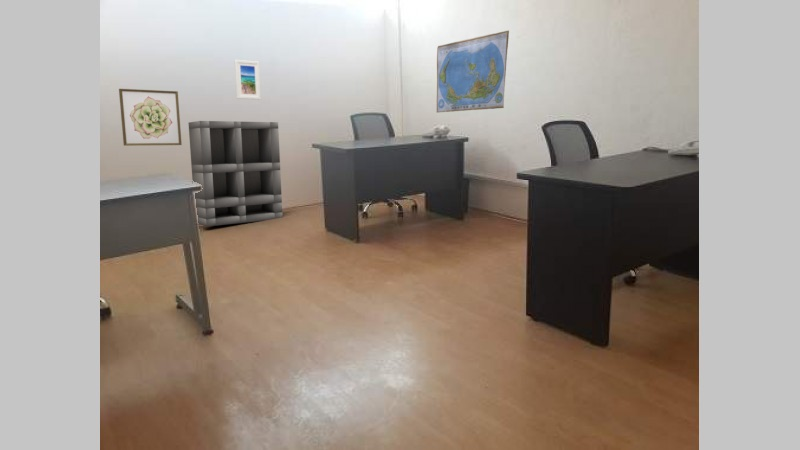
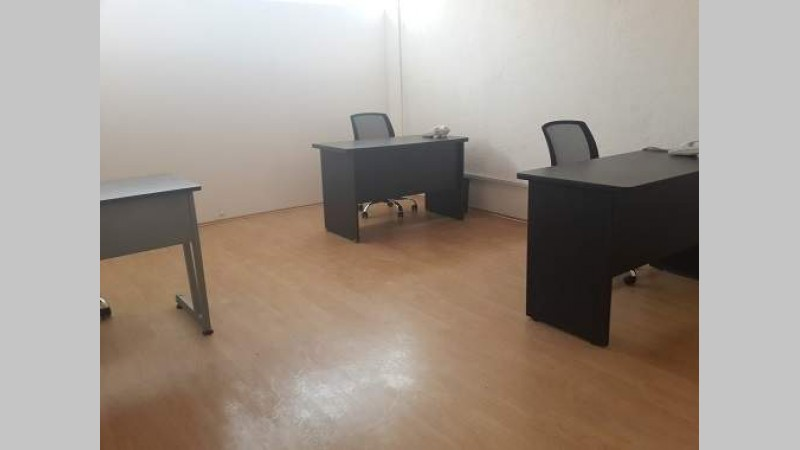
- world map (469, 75)
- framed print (247, 80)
- wall art (151, 117)
- shelving unit (237, 172)
